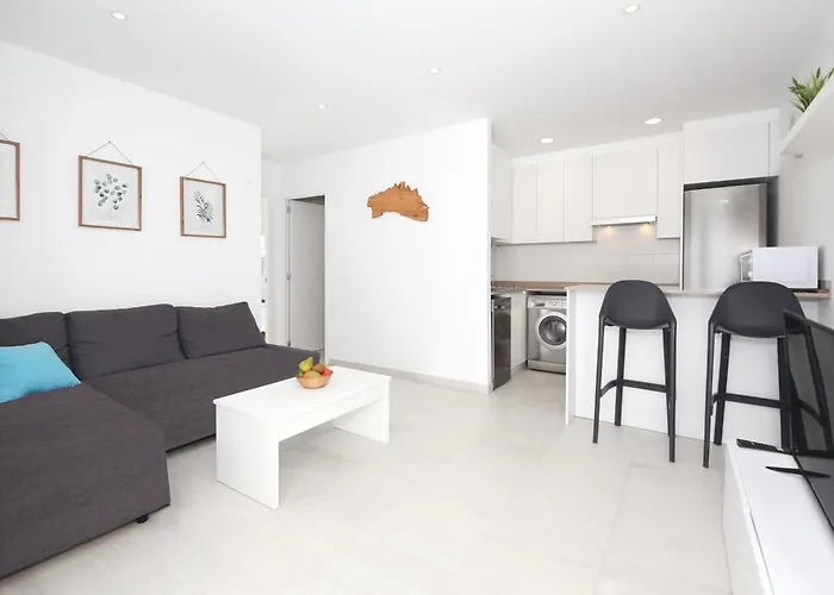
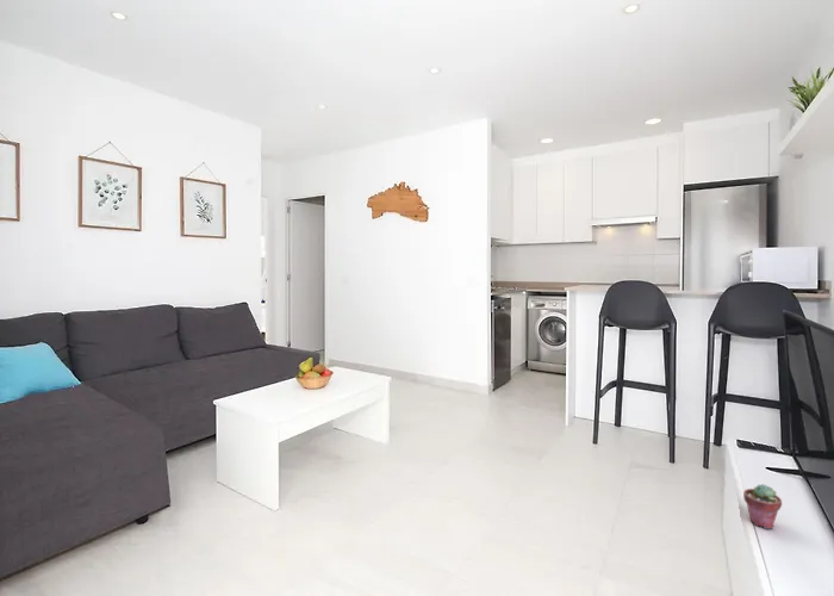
+ potted succulent (761, 503)
